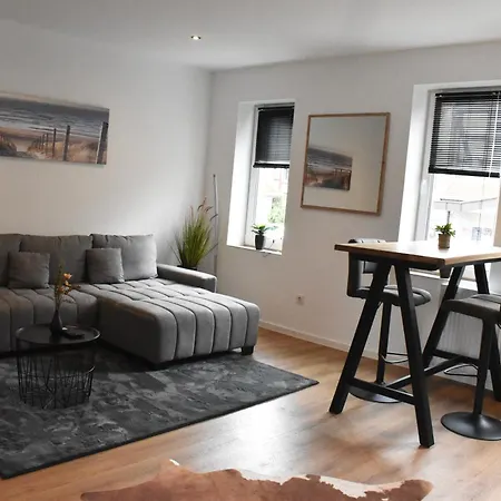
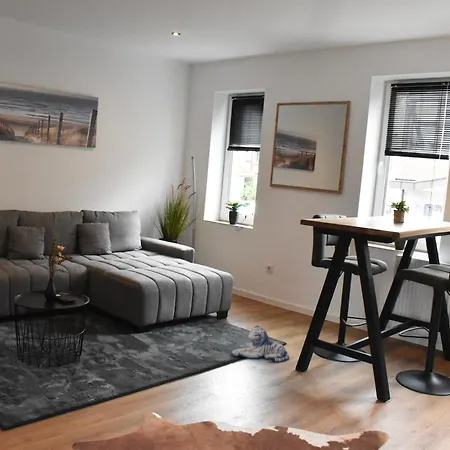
+ plush toy (262, 342)
